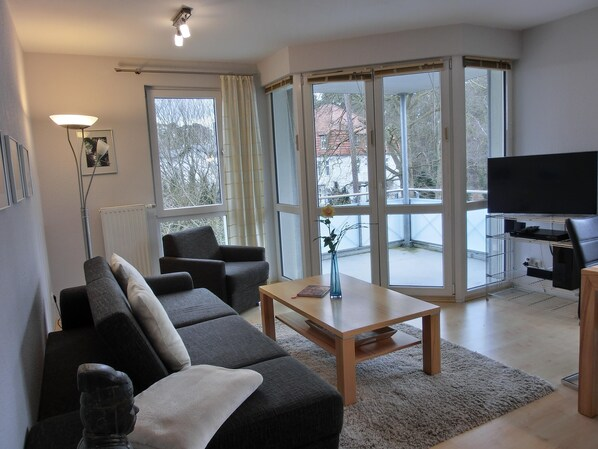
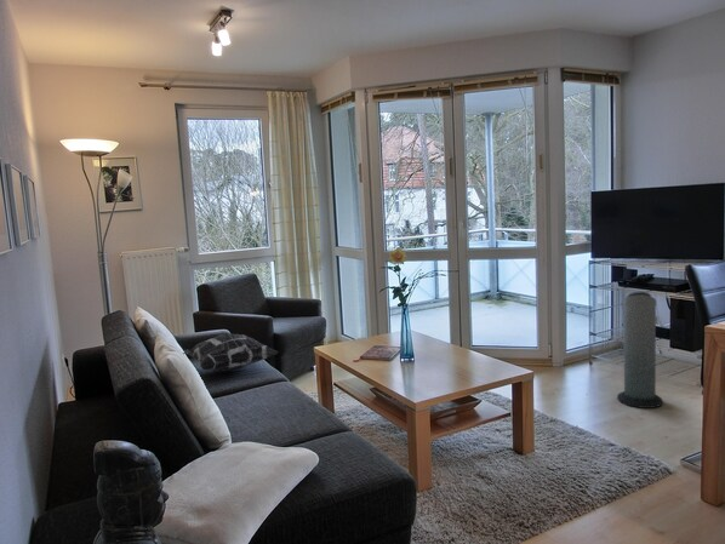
+ decorative pillow (226, 351)
+ air purifier (639, 345)
